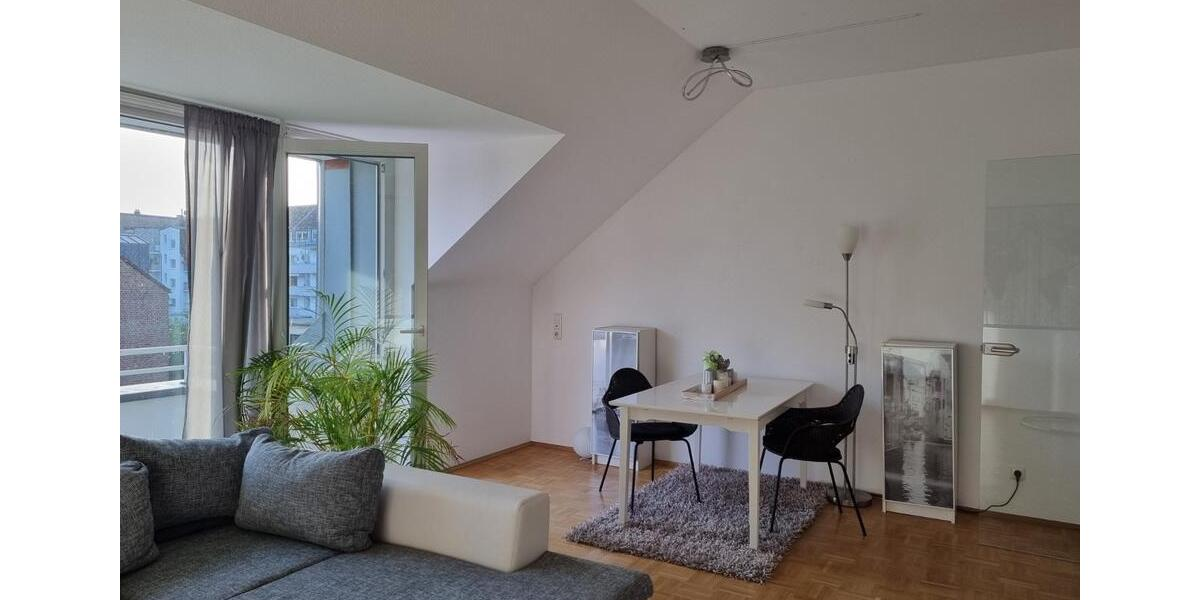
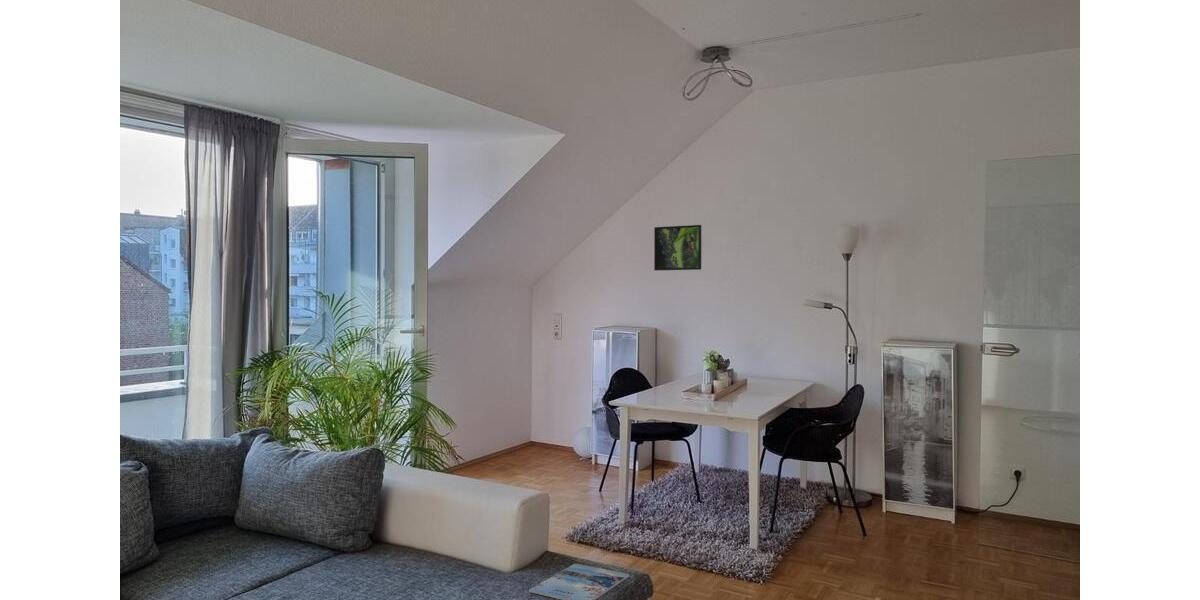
+ magazine (580, 582)
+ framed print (677, 248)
